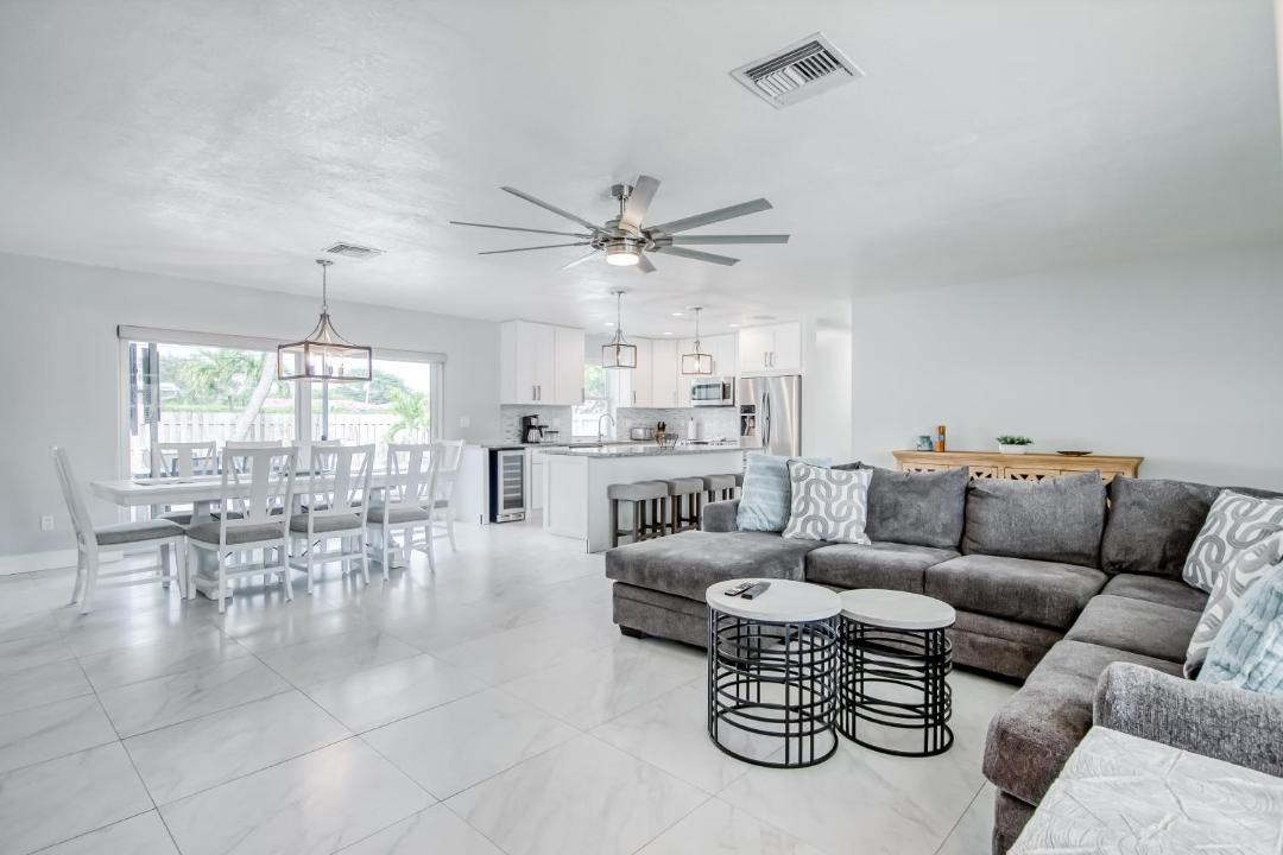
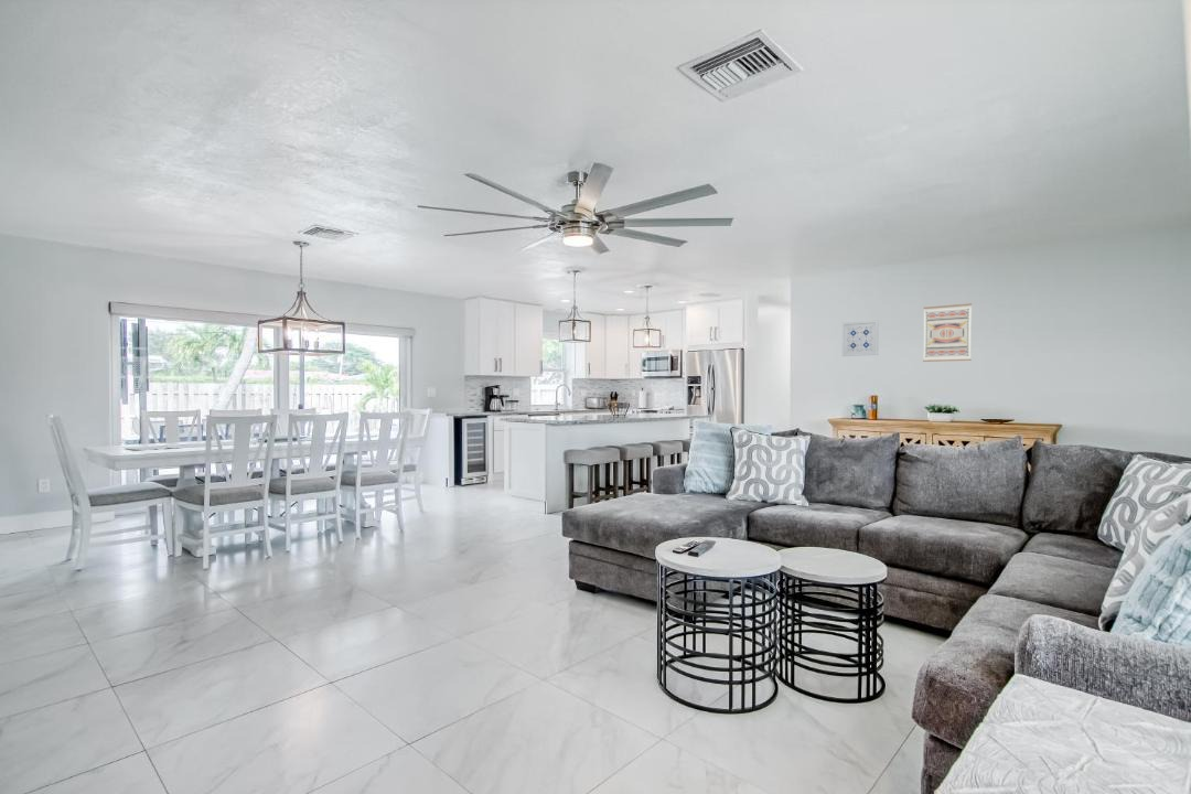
+ wall art (859, 339)
+ wall art (946, 333)
